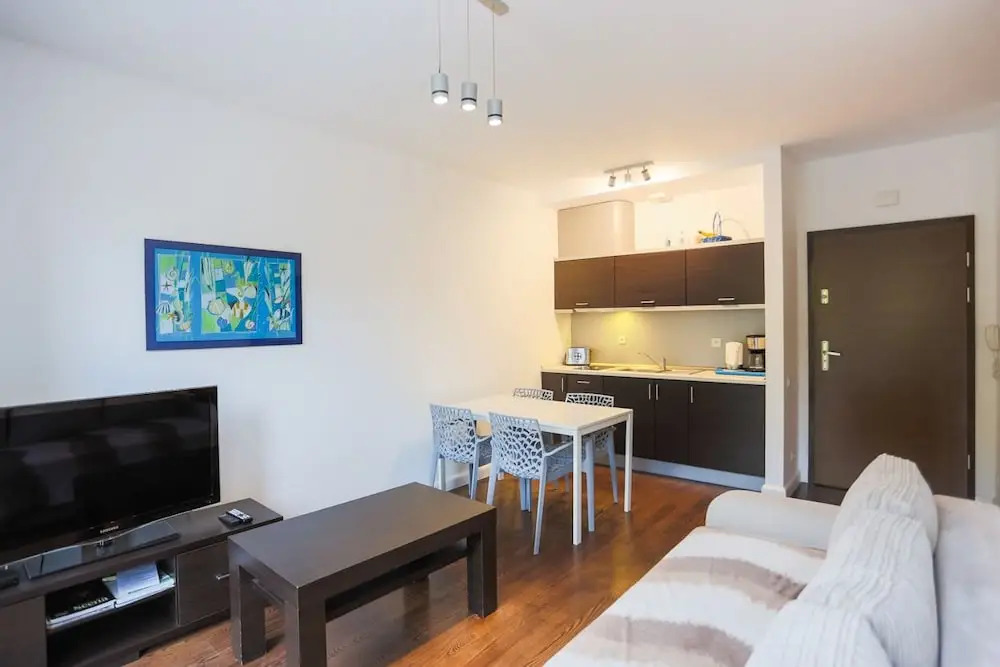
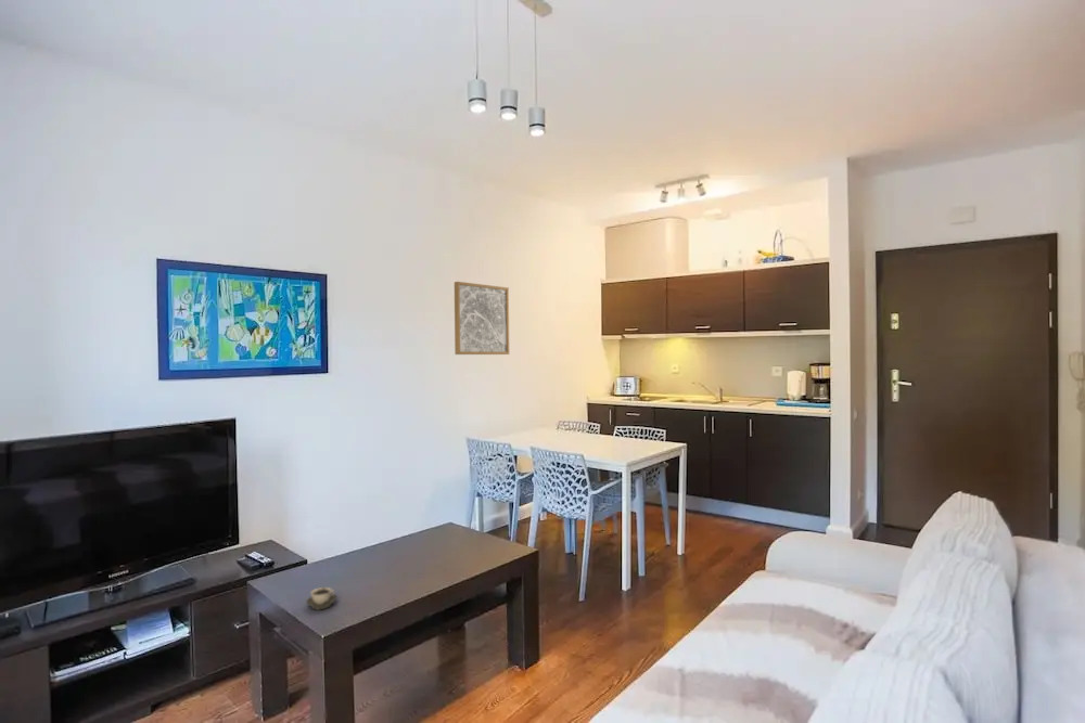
+ wall art (483, 319)
+ cup (321, 598)
